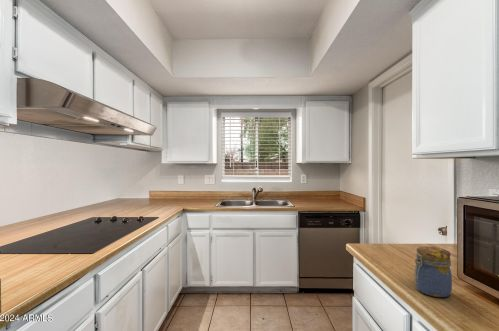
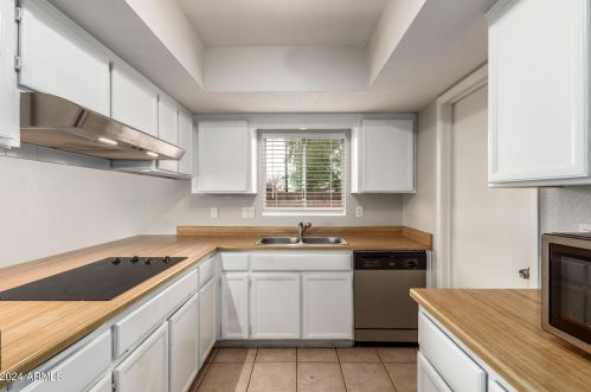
- jar (431, 270)
